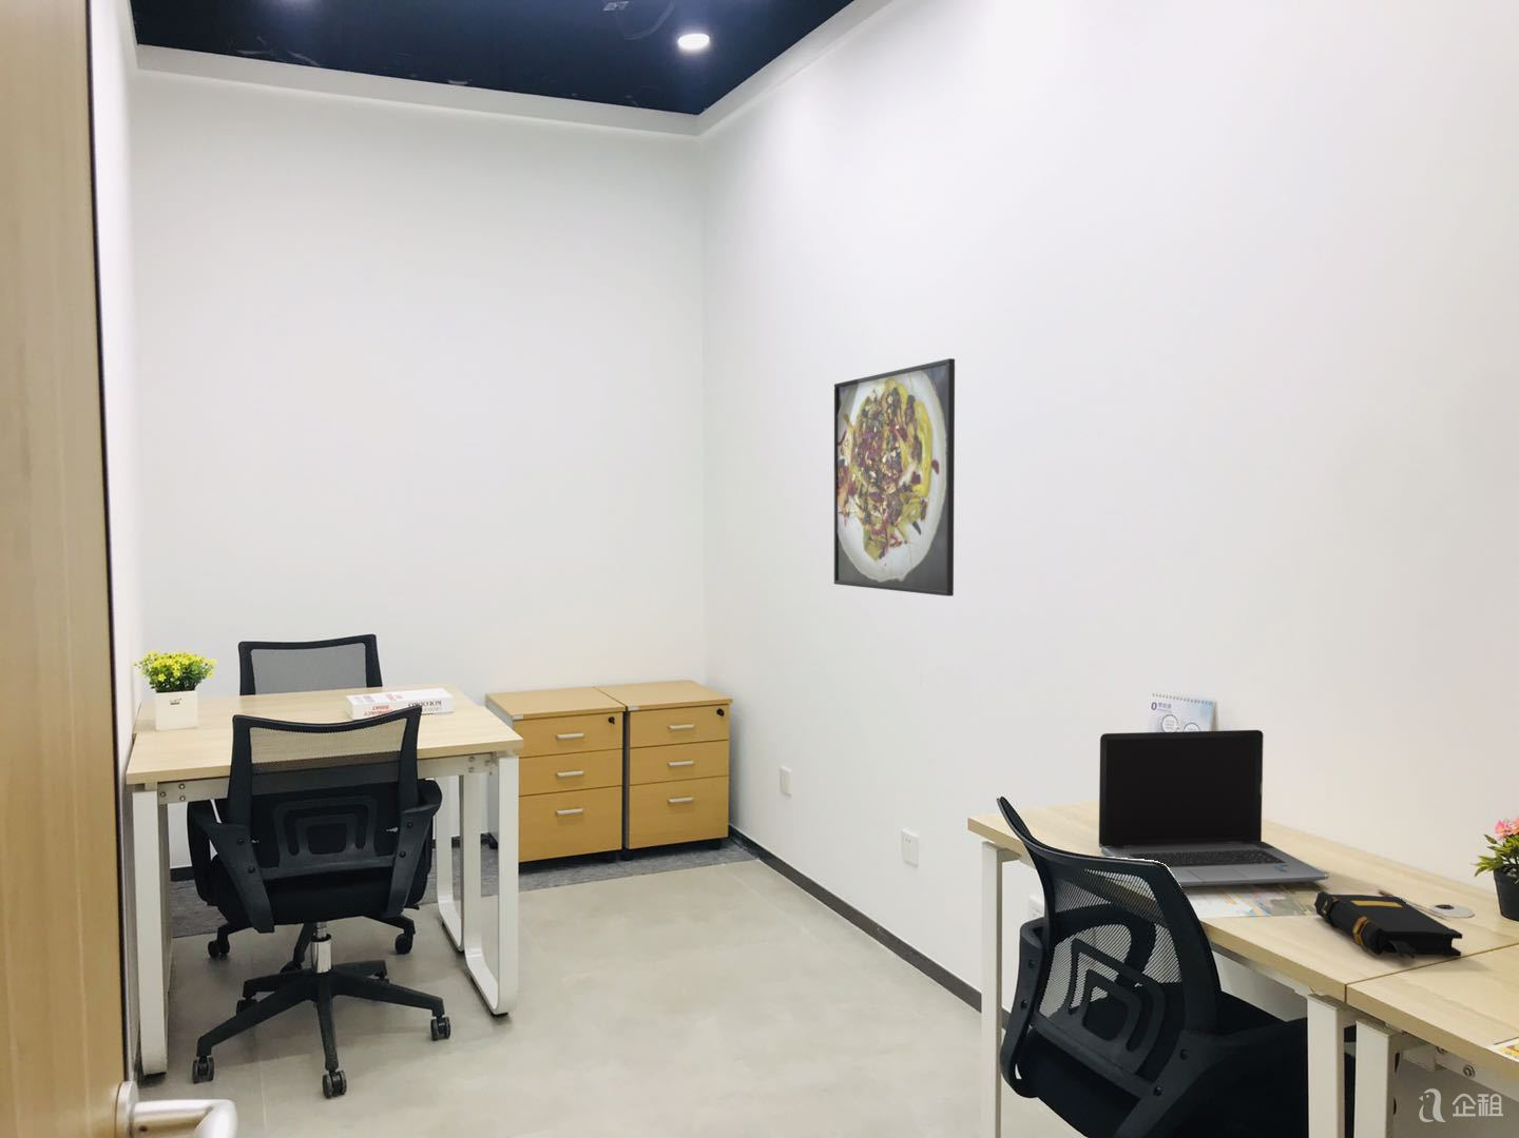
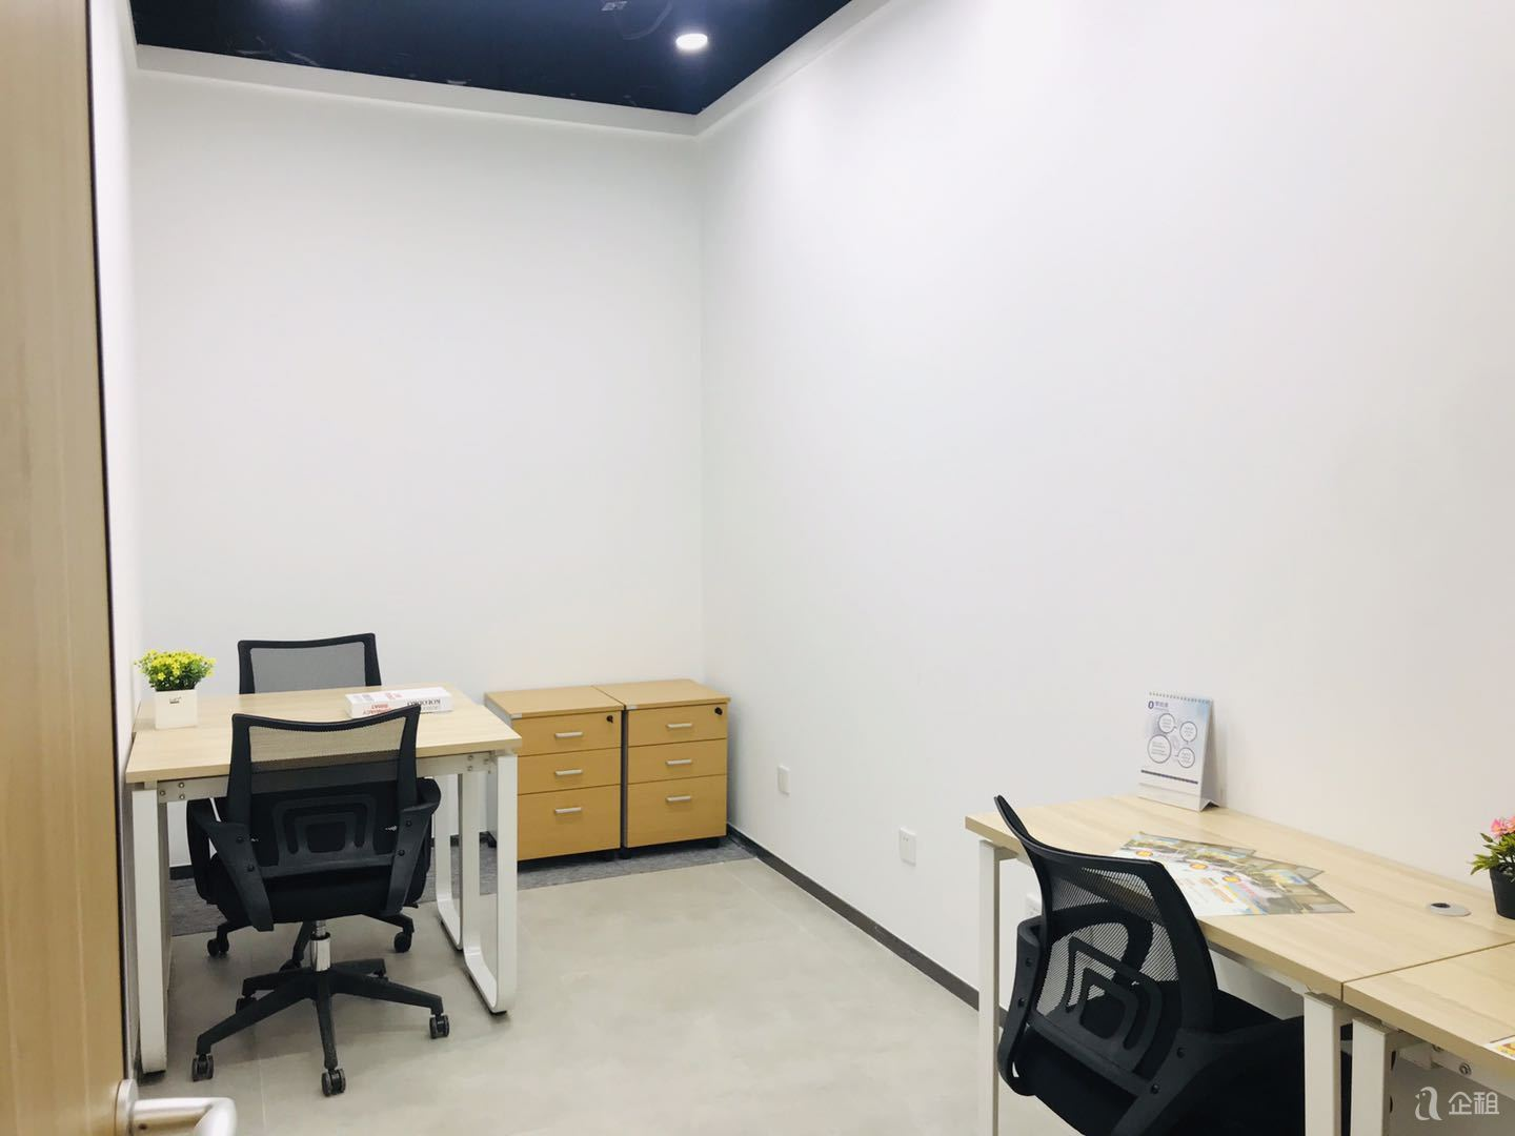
- book (1387, 924)
- laptop computer (1210, 806)
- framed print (889, 481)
- pen (1410, 903)
